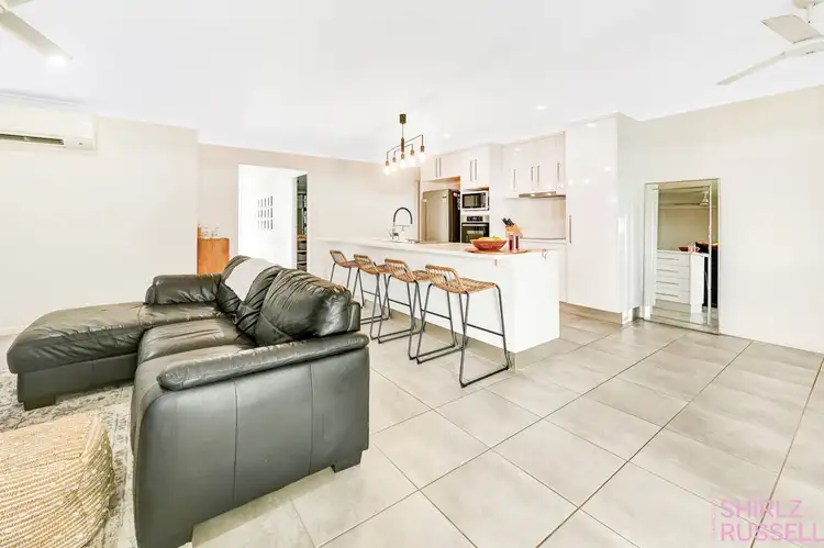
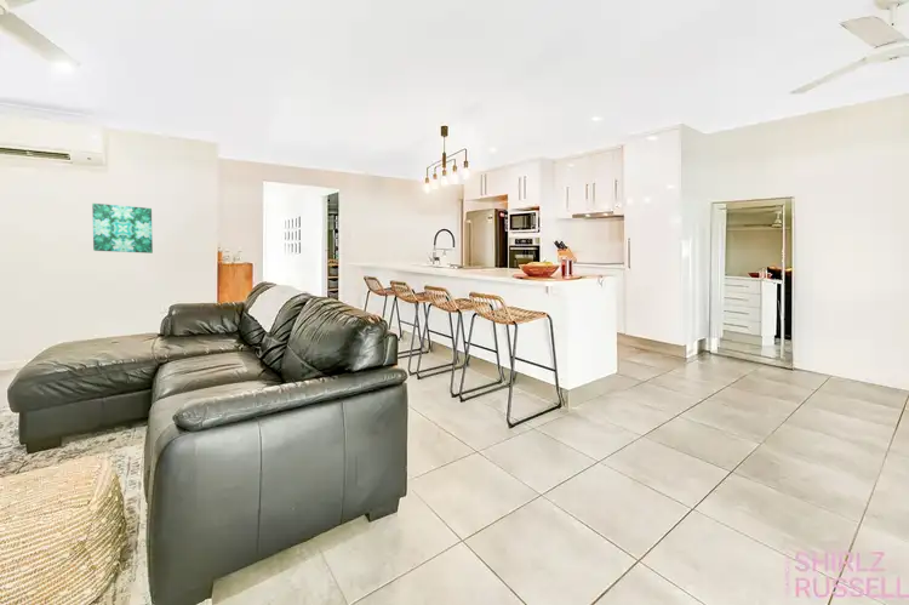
+ wall art (122, 228)
